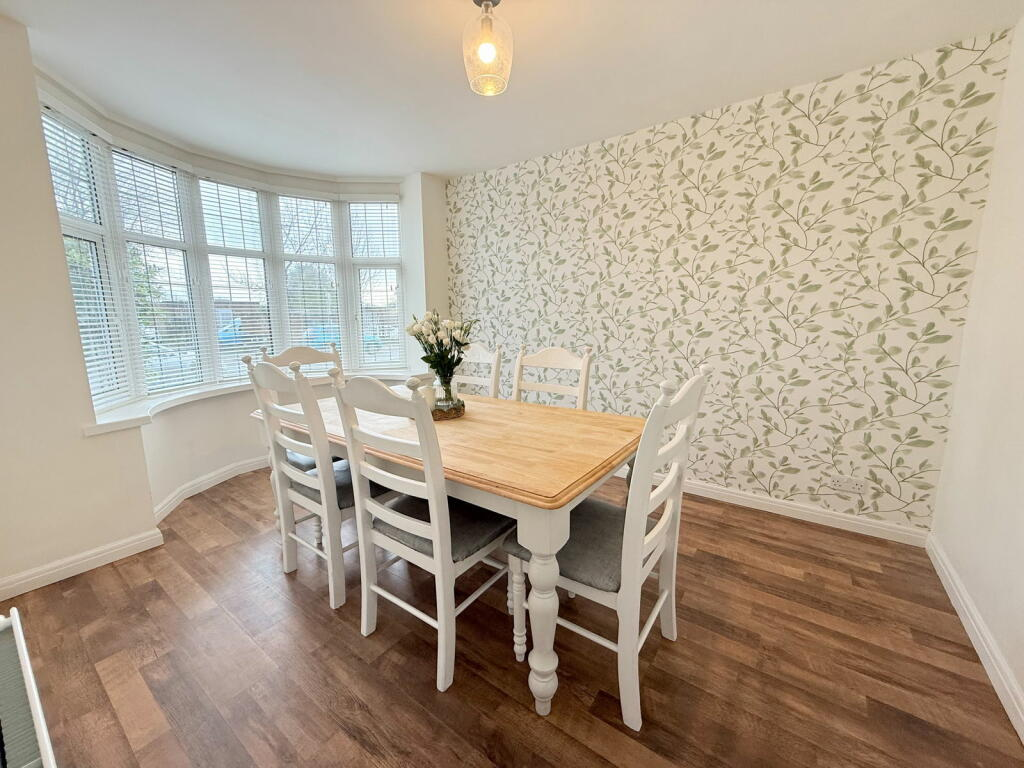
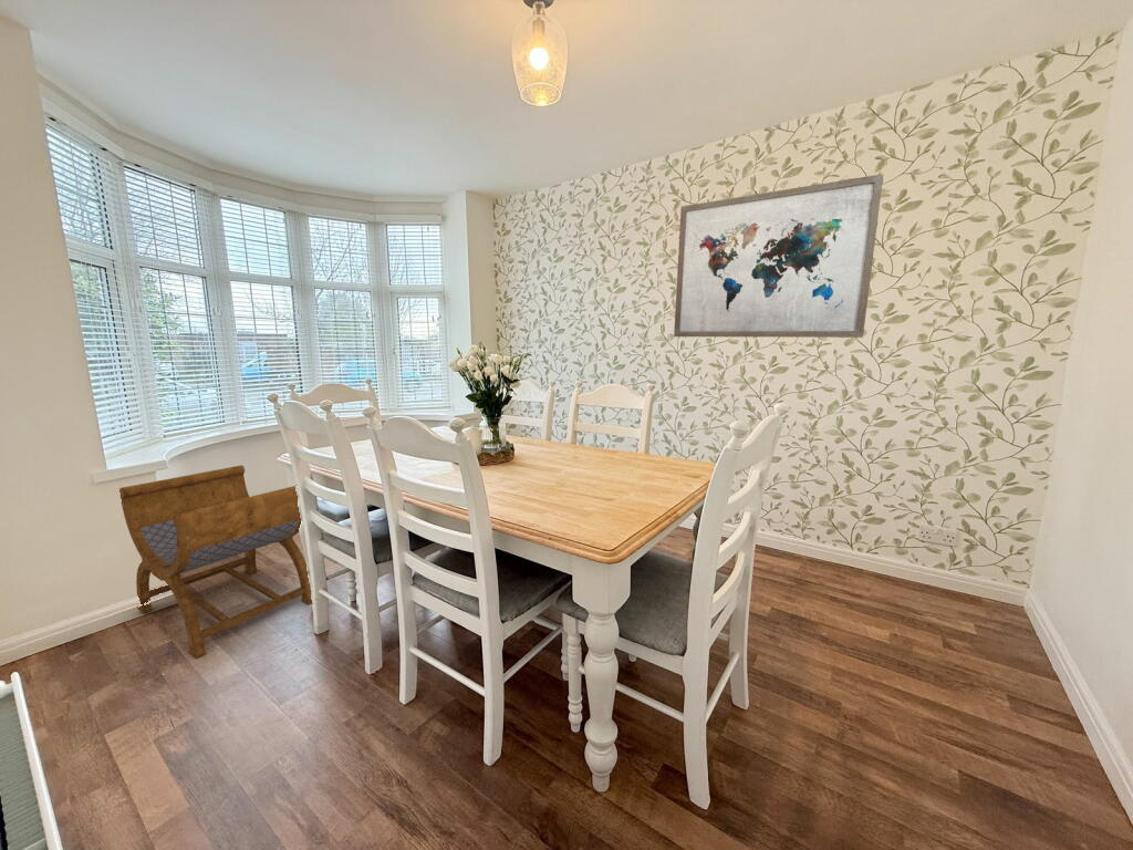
+ wall art (765, 266)
+ stool (221, 547)
